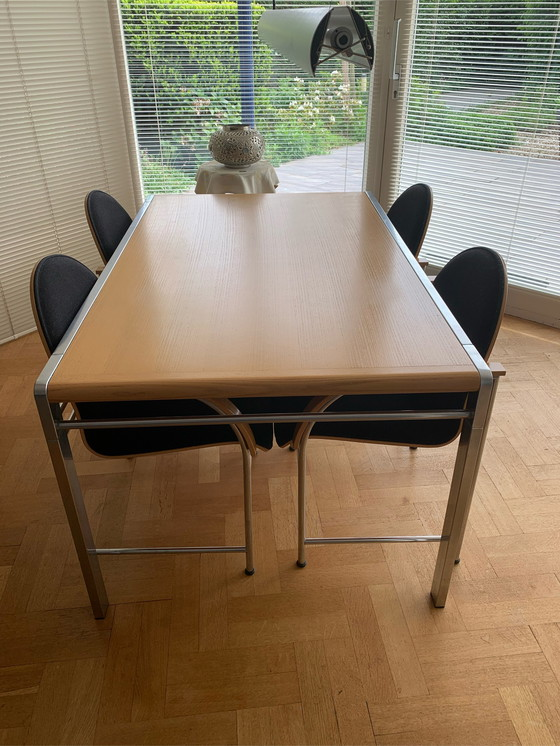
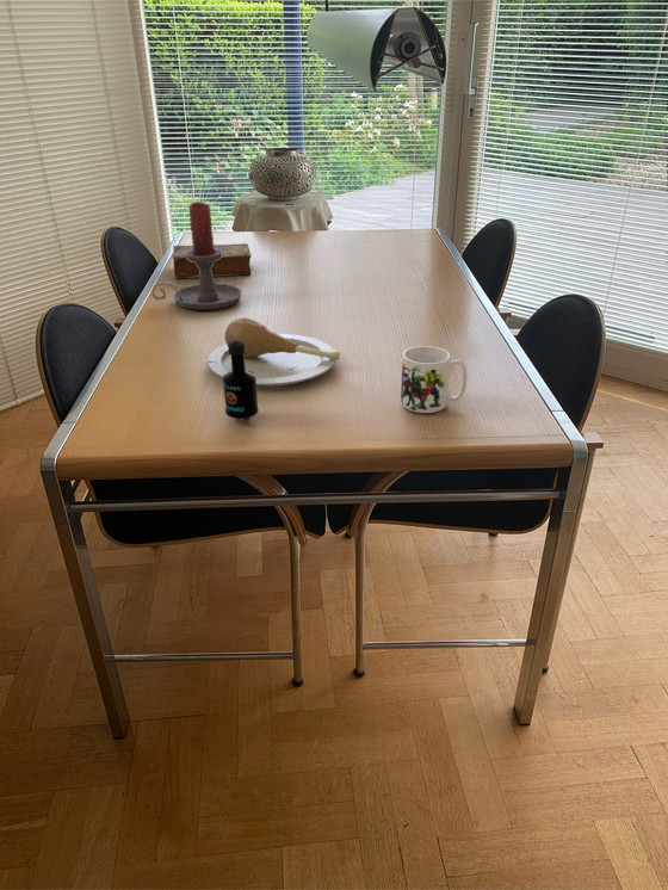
+ bottle (239, 381)
+ candle holder (193, 254)
+ mug (433, 379)
+ plate (273, 344)
+ book (214, 261)
